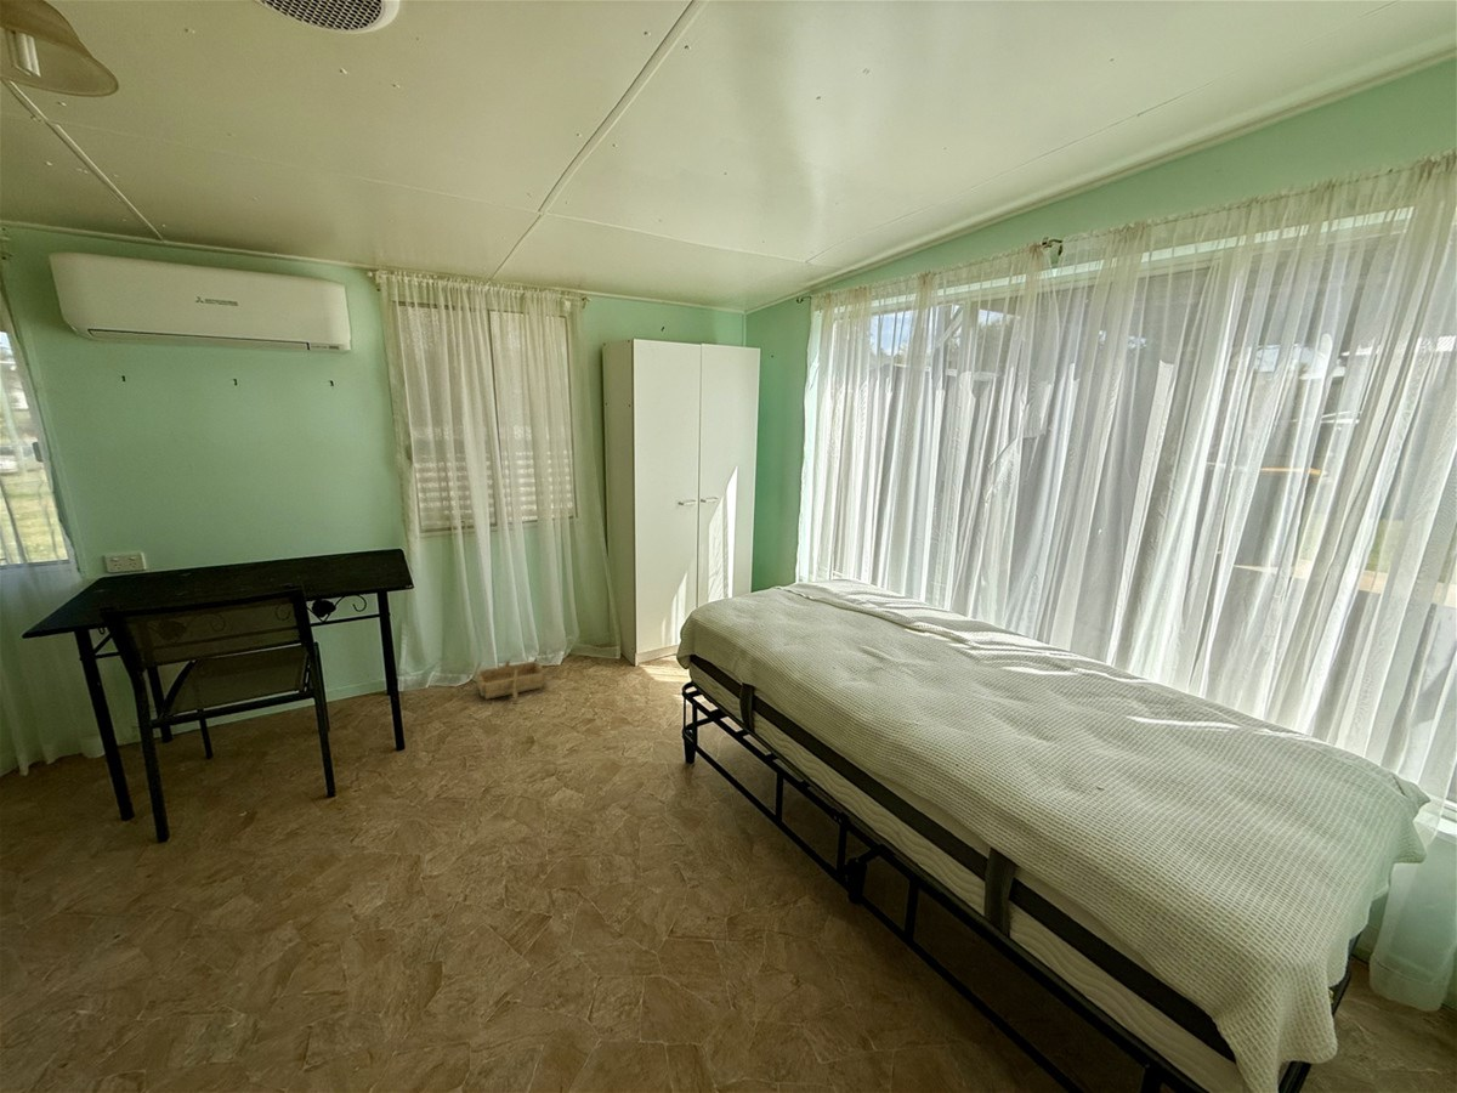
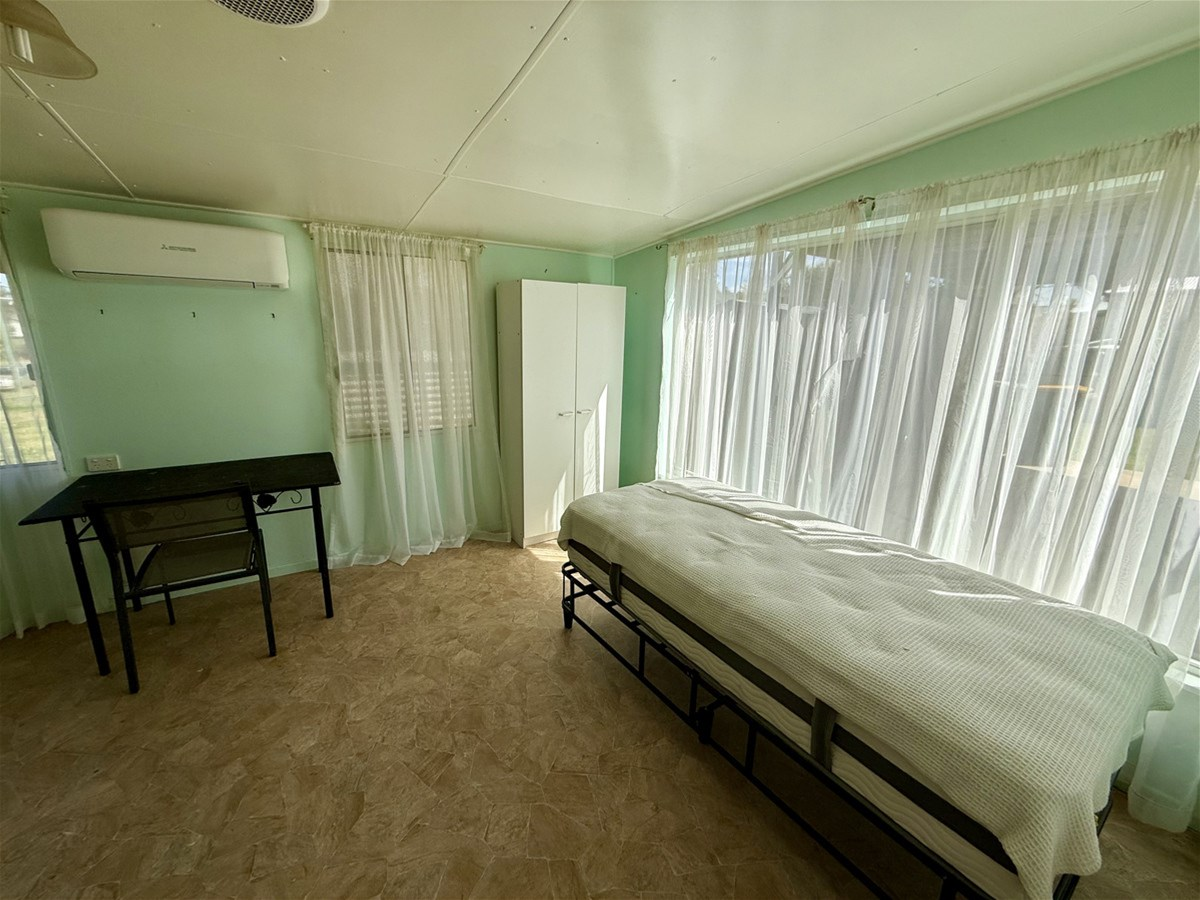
- wooden boat (510, 675)
